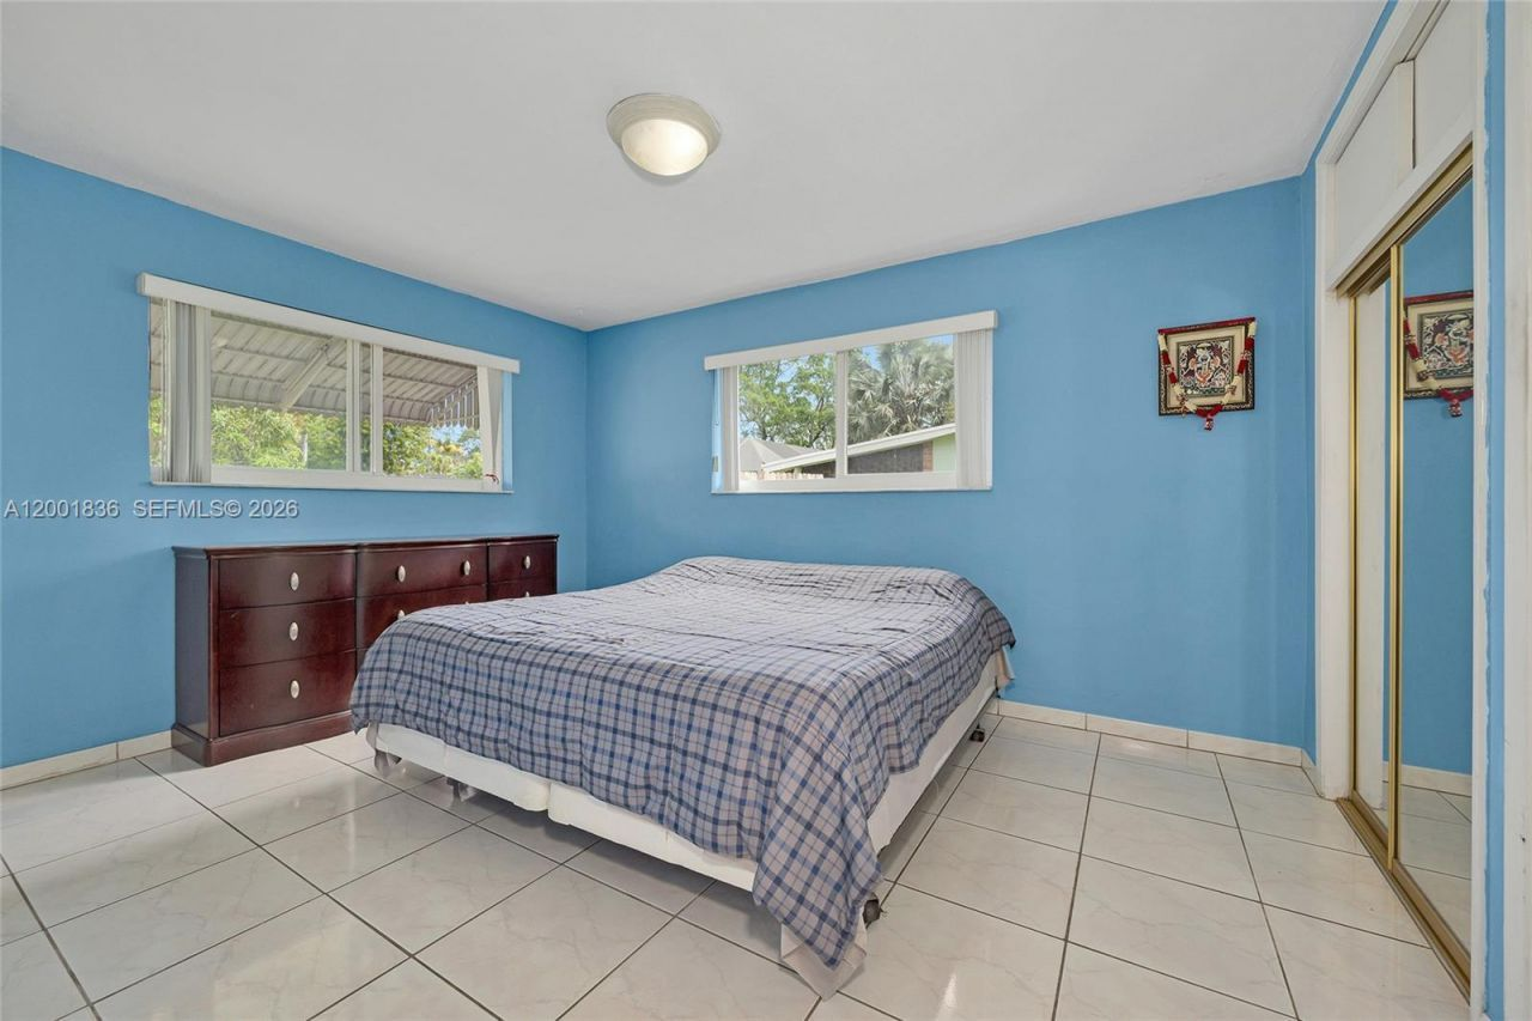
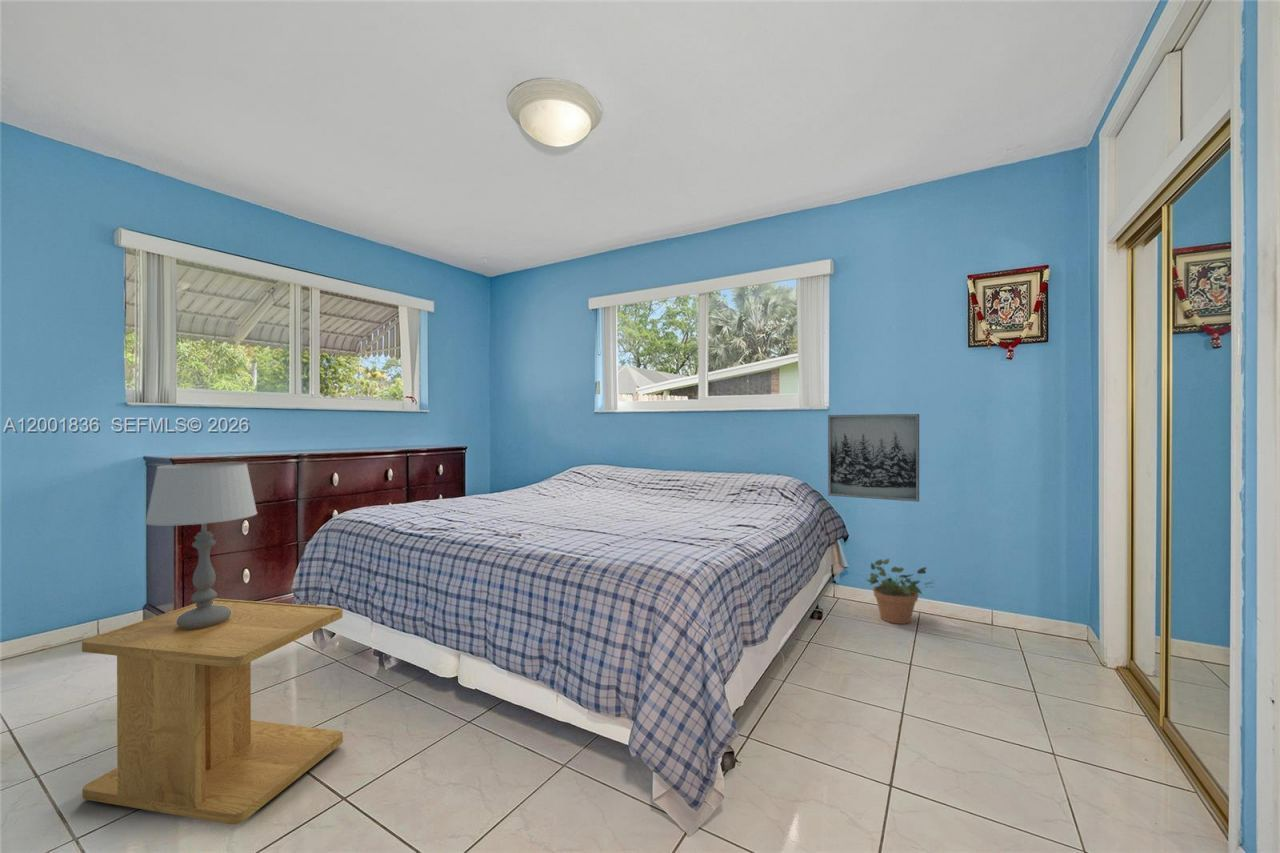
+ potted plant (900, 591)
+ table lamp (204, 542)
+ side table (223, 697)
+ wall art (872, 456)
